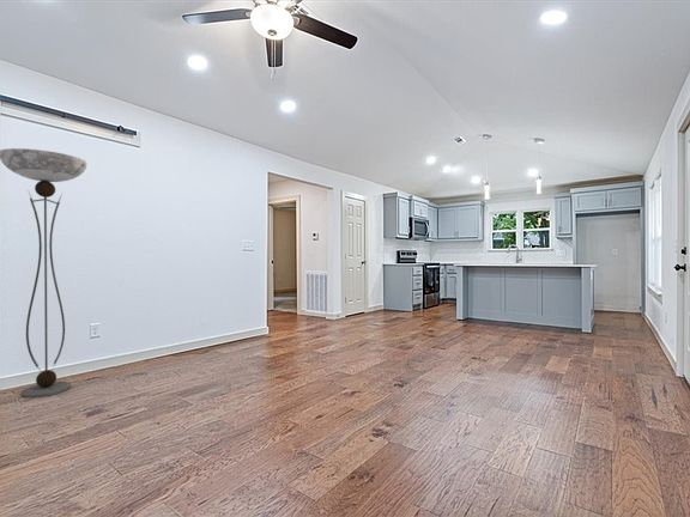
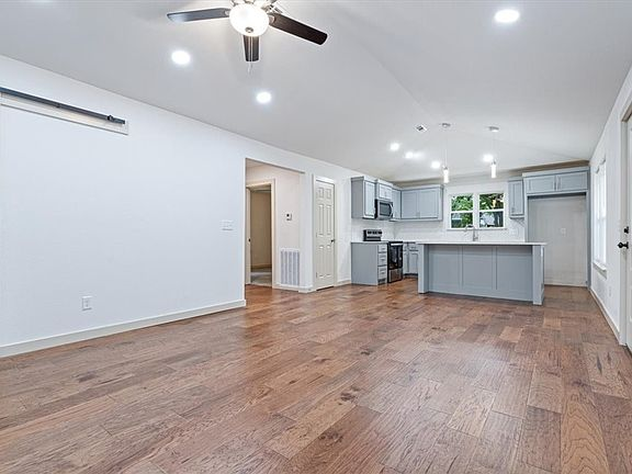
- floor lamp (46, 274)
